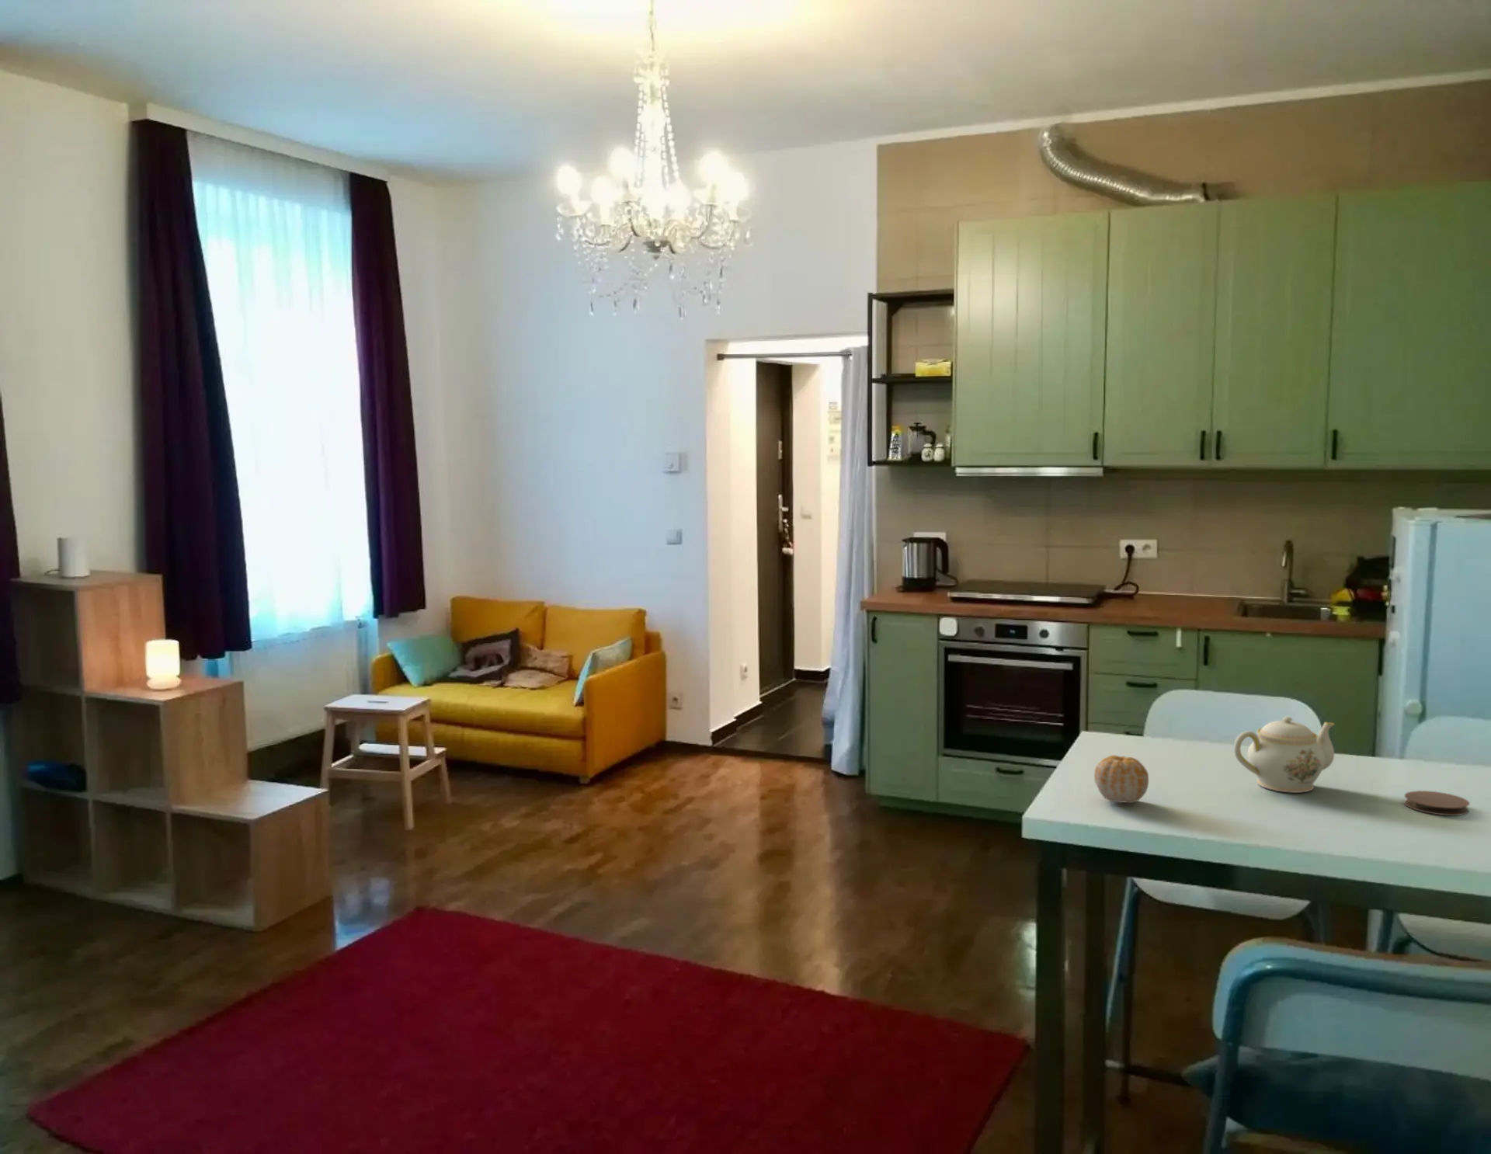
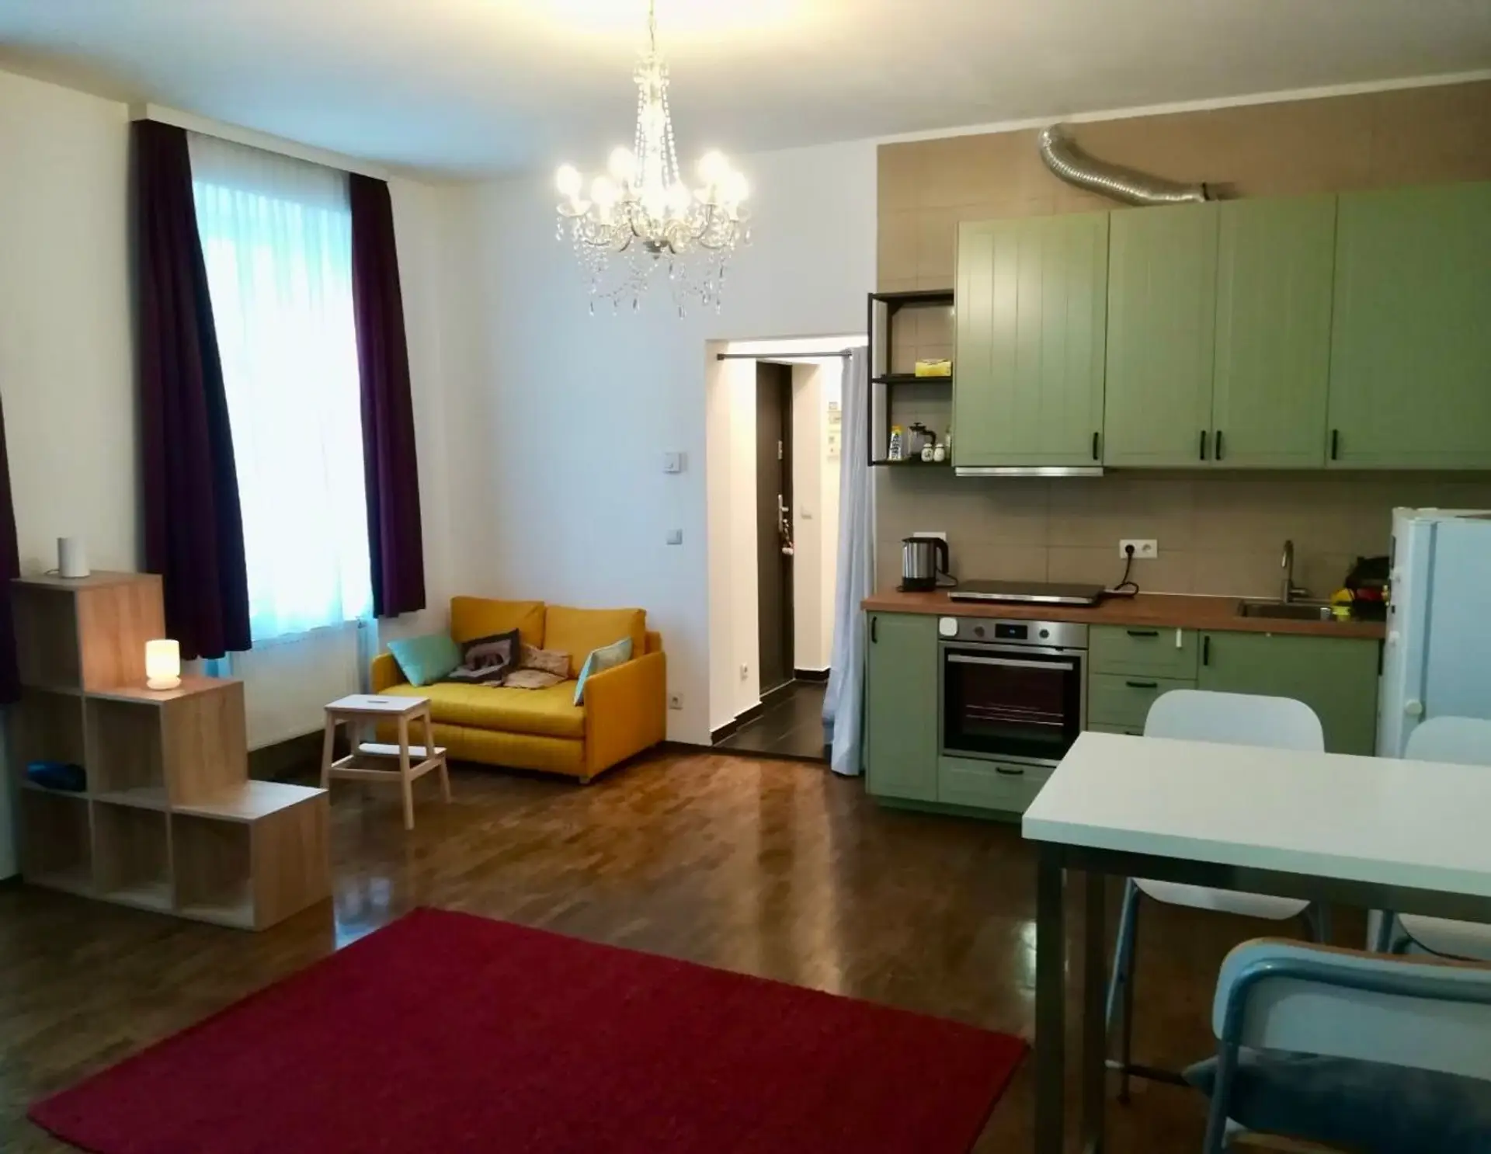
- fruit (1122, 779)
- coaster (1435, 802)
- teapot (1284, 751)
